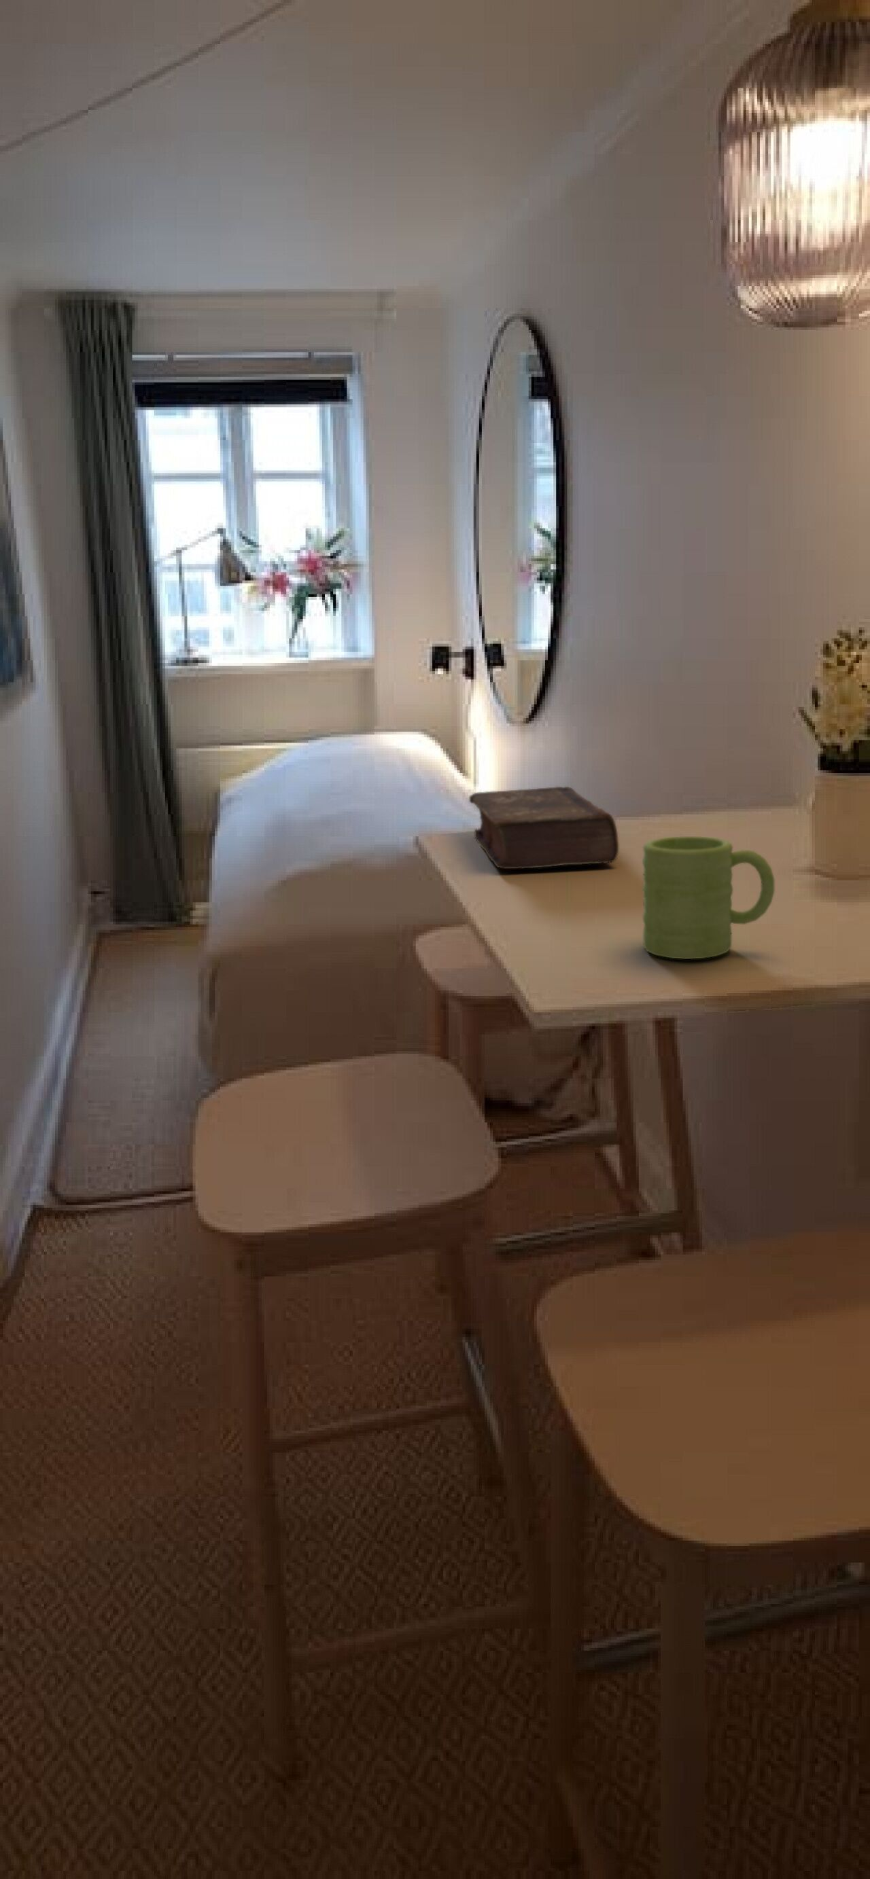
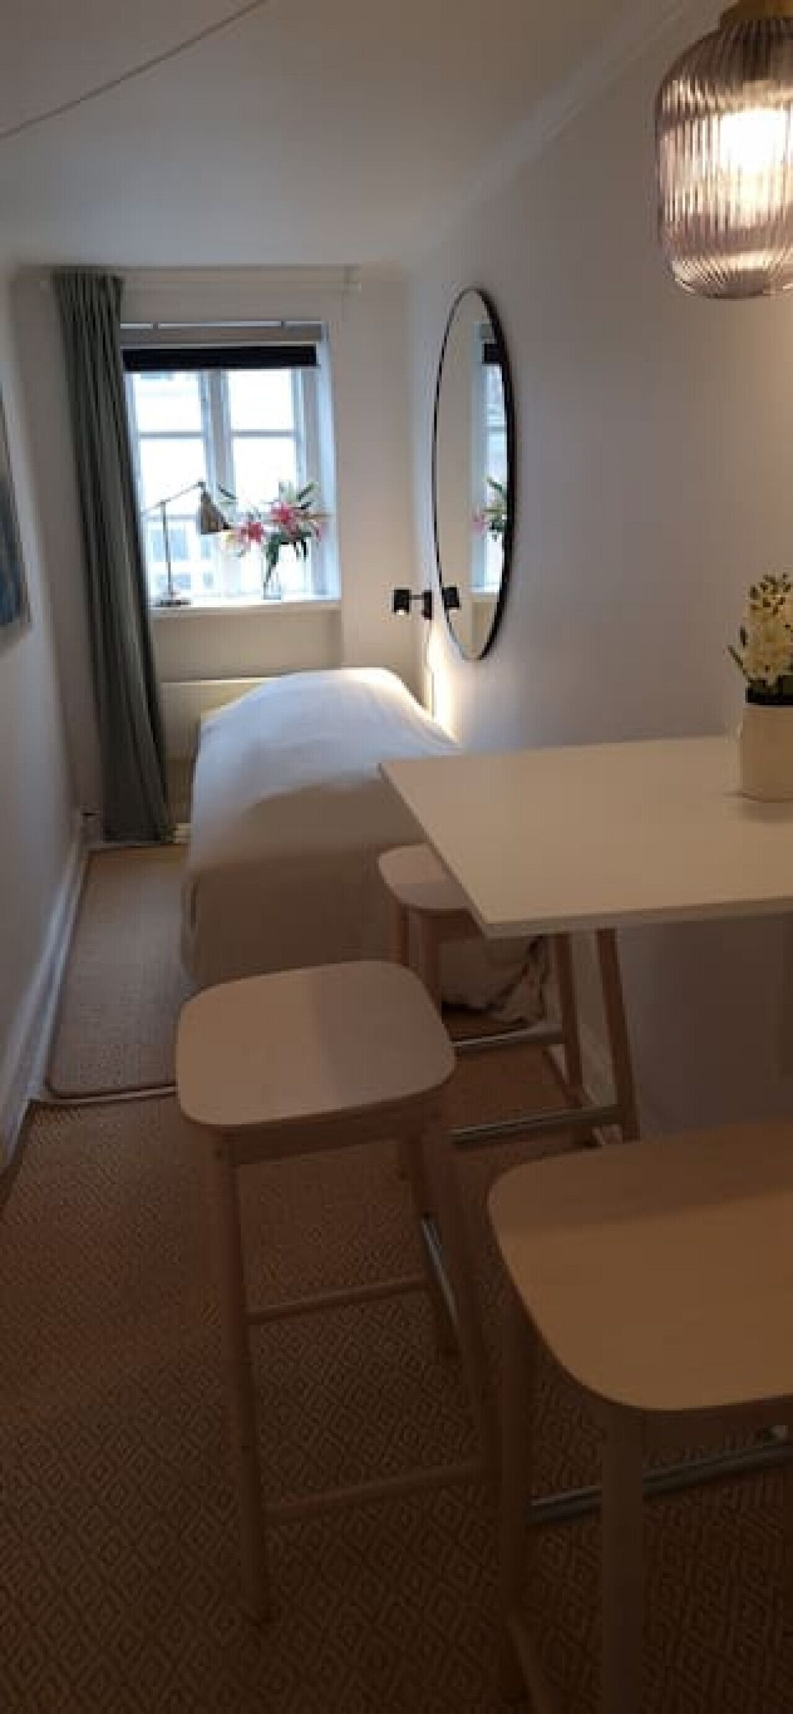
- book (539, 824)
- mug (707, 896)
